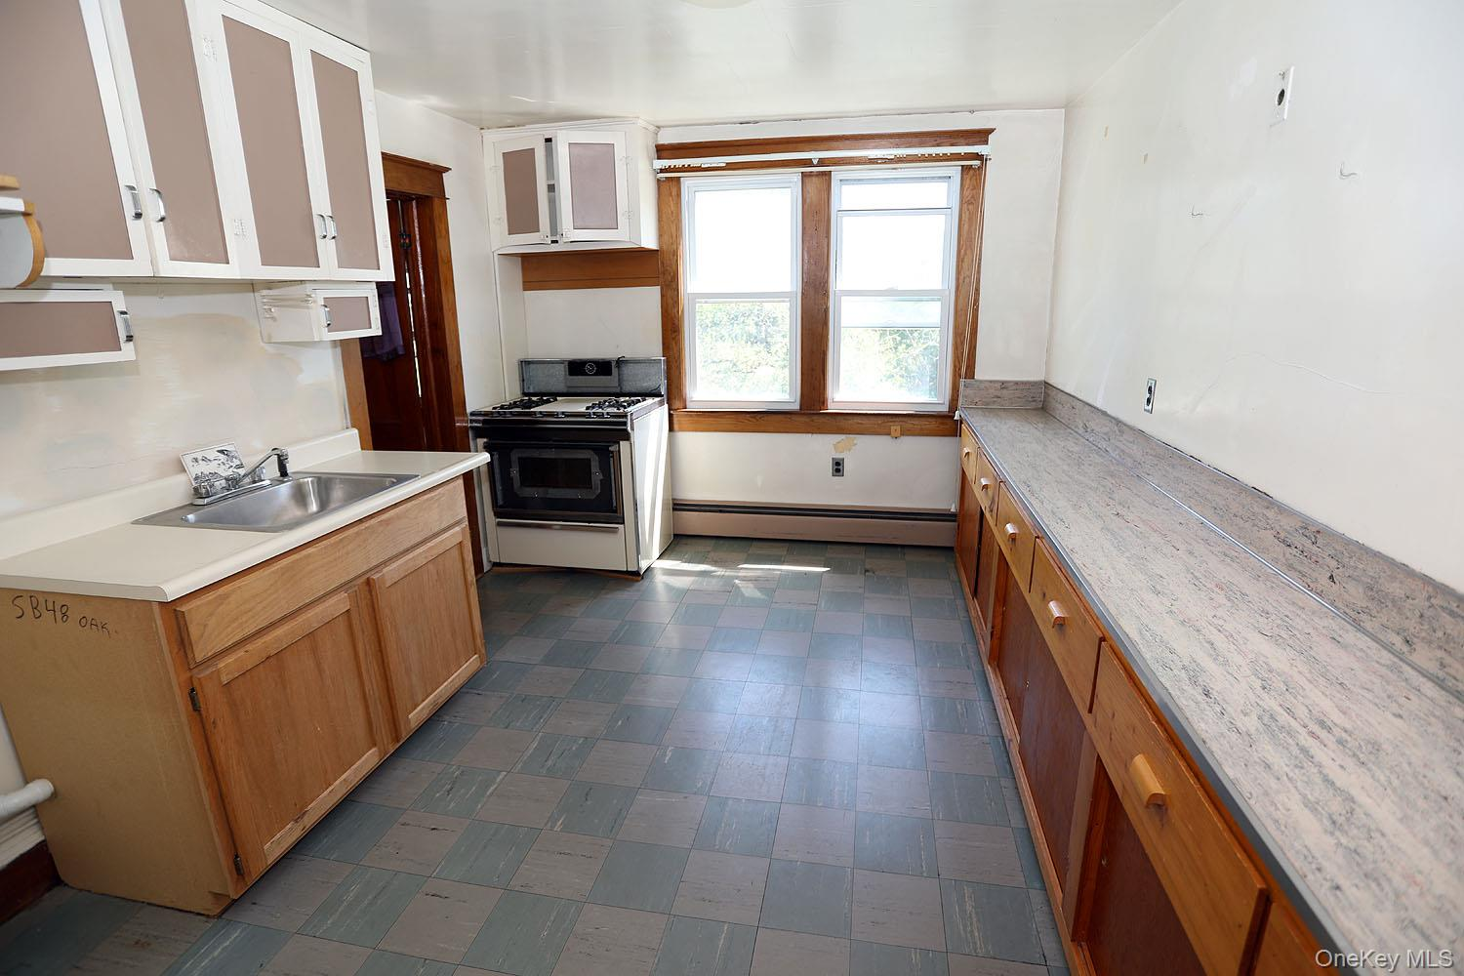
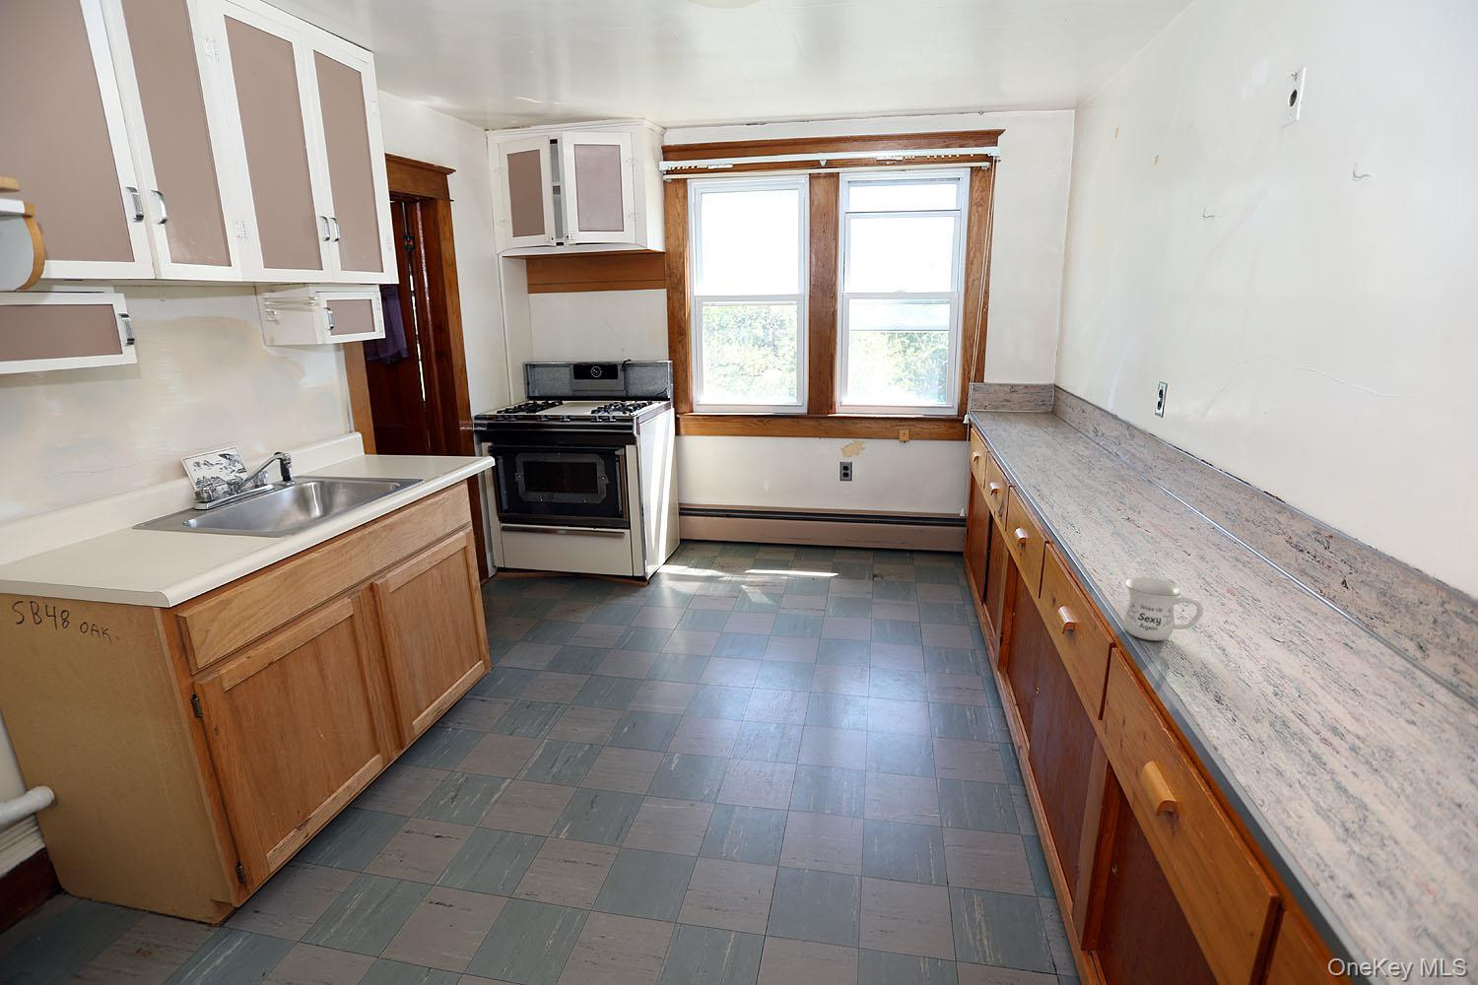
+ mug (1160, 611)
